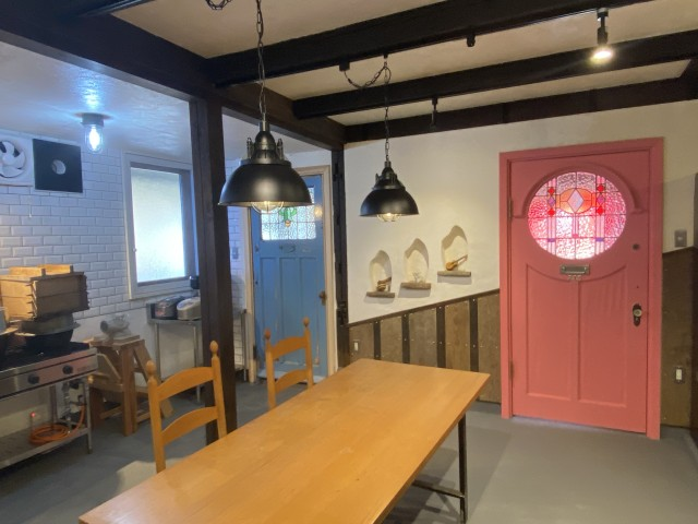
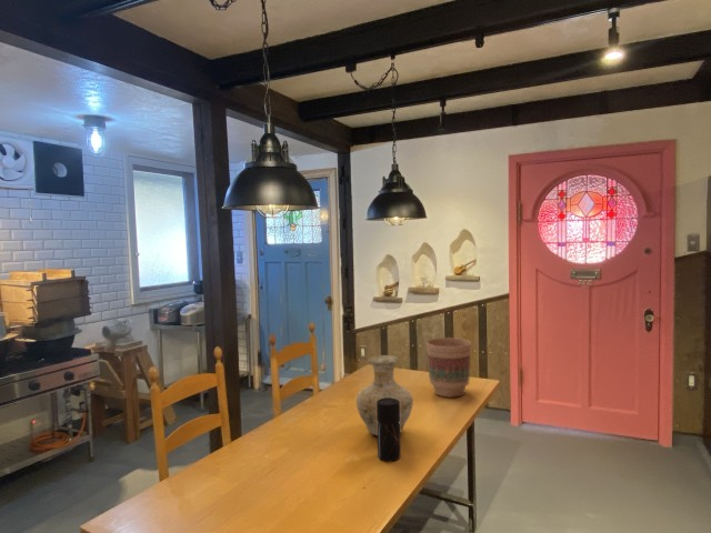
+ flower pot (449, 366)
+ pepper grinder (388, 429)
+ vase (383, 394)
